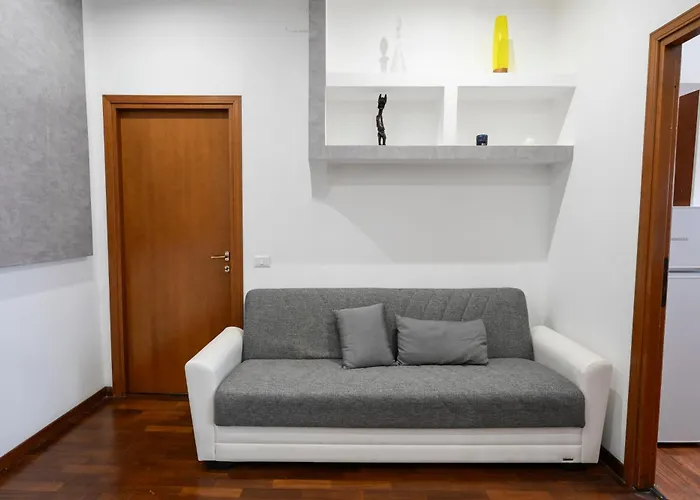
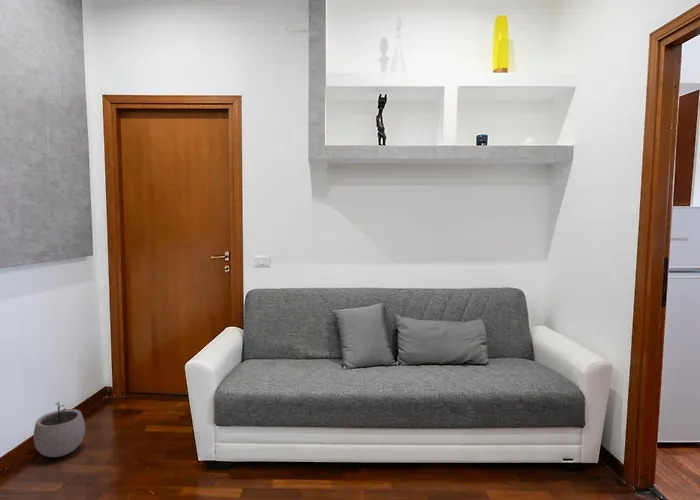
+ plant pot (59, 427)
